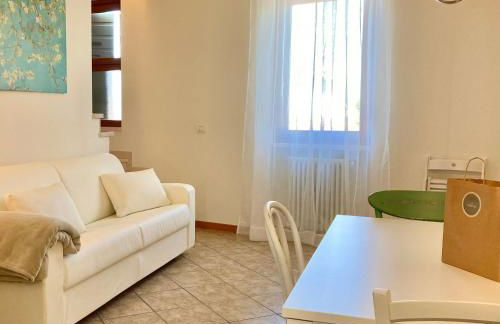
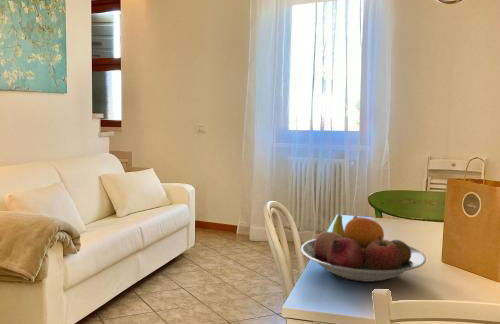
+ fruit bowl (361, 246)
